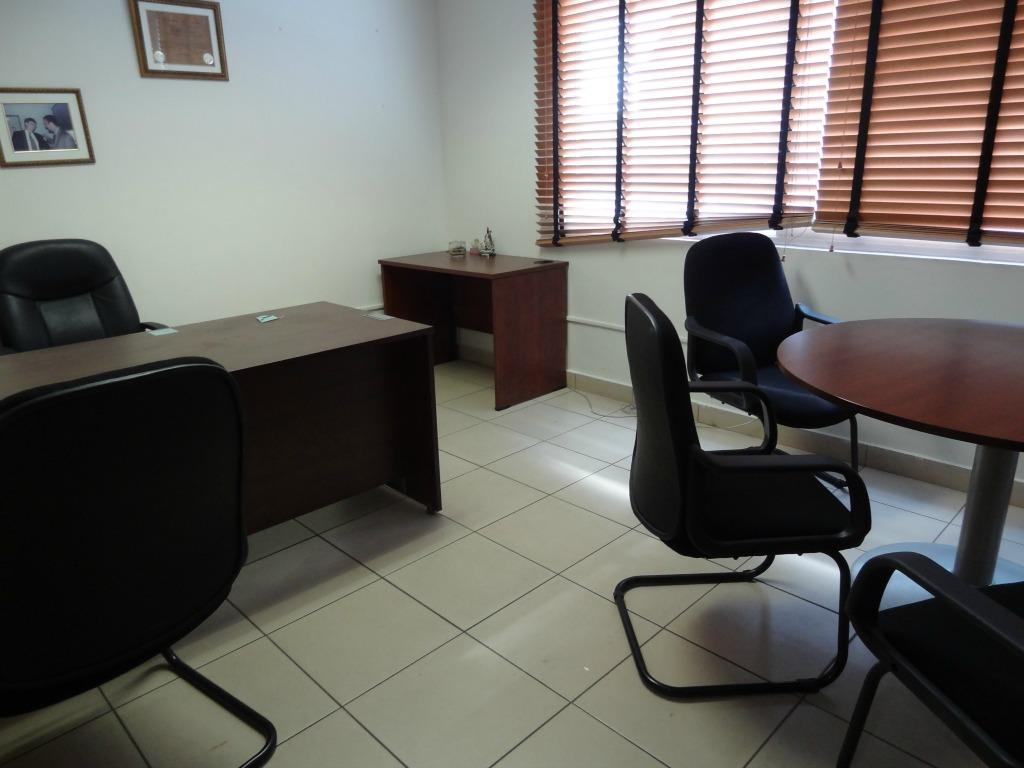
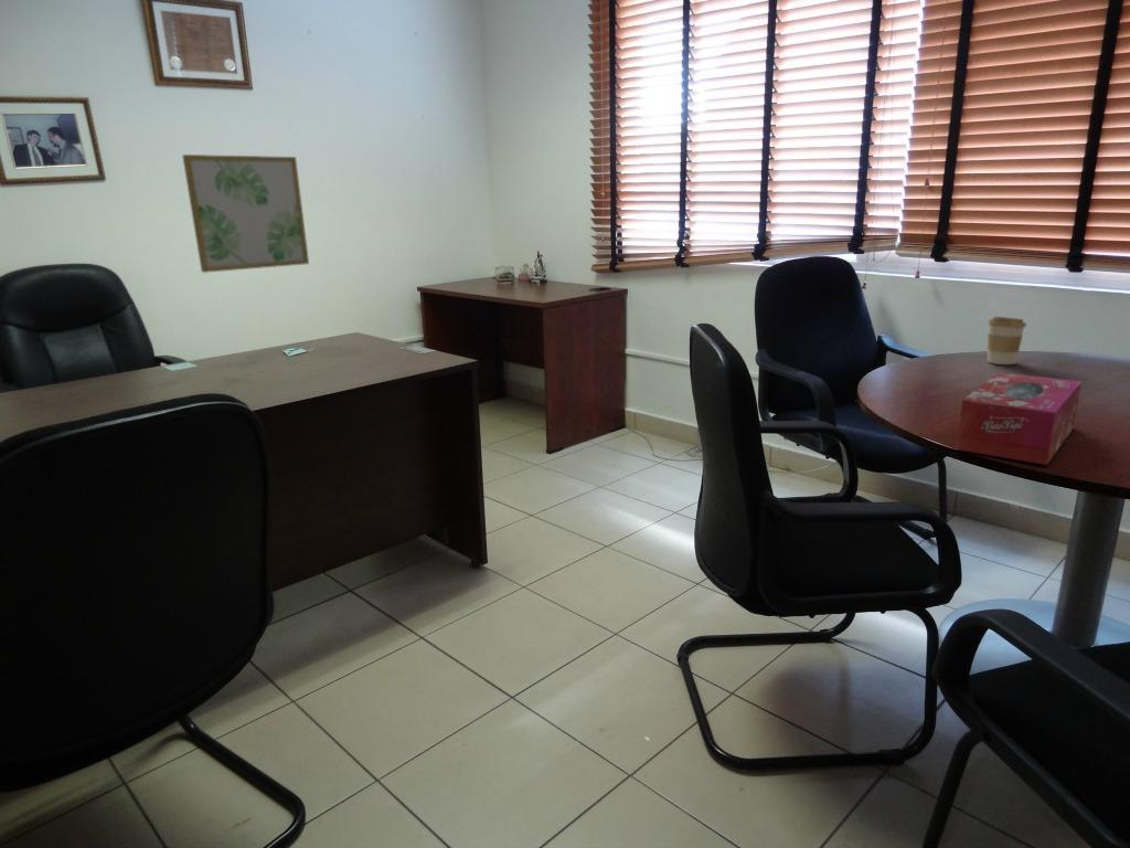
+ wall art (249, 213)
+ tissue box (1020, 414)
+ coffee cup (1004, 339)
